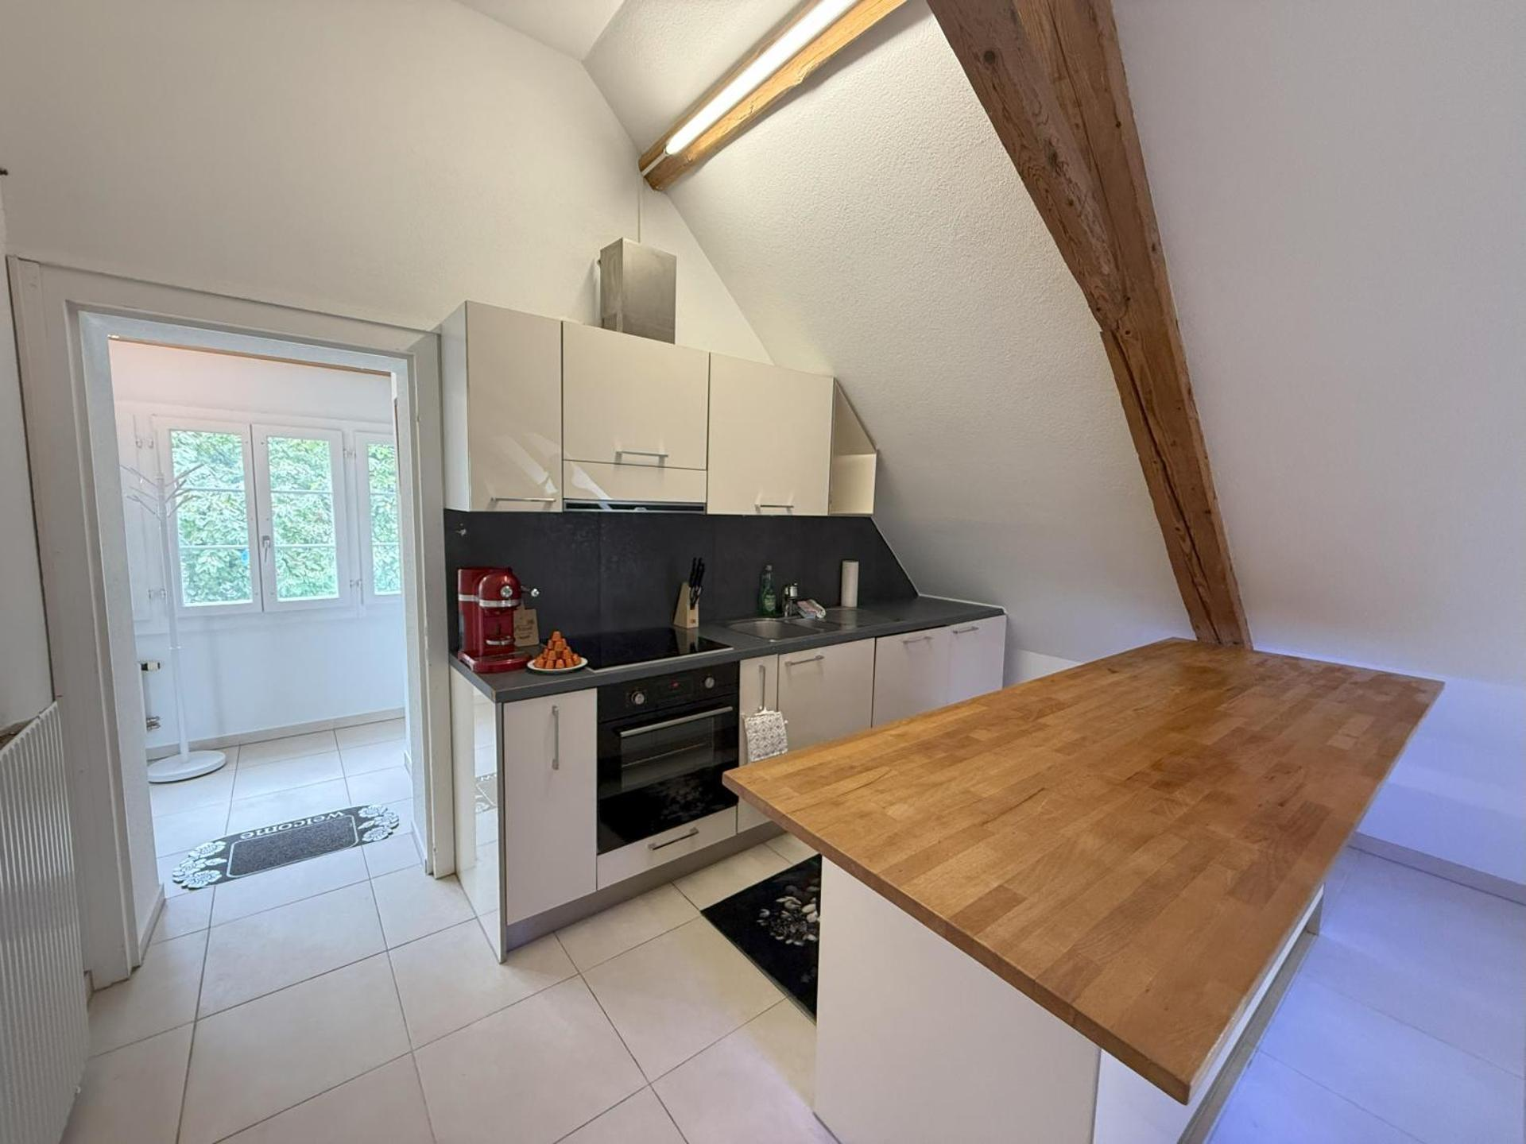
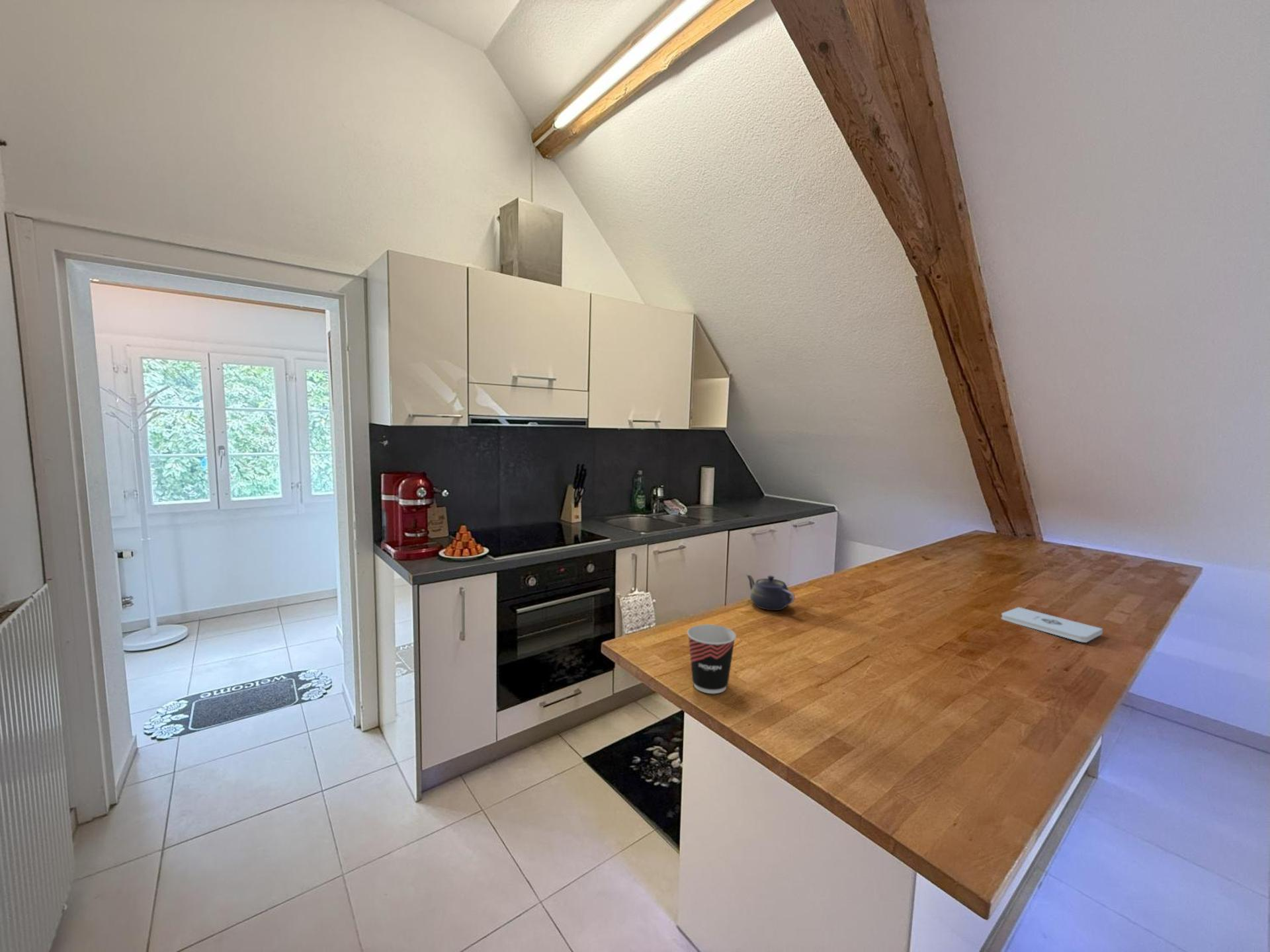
+ notepad (1049, 623)
+ cup (710, 659)
+ teapot (769, 590)
